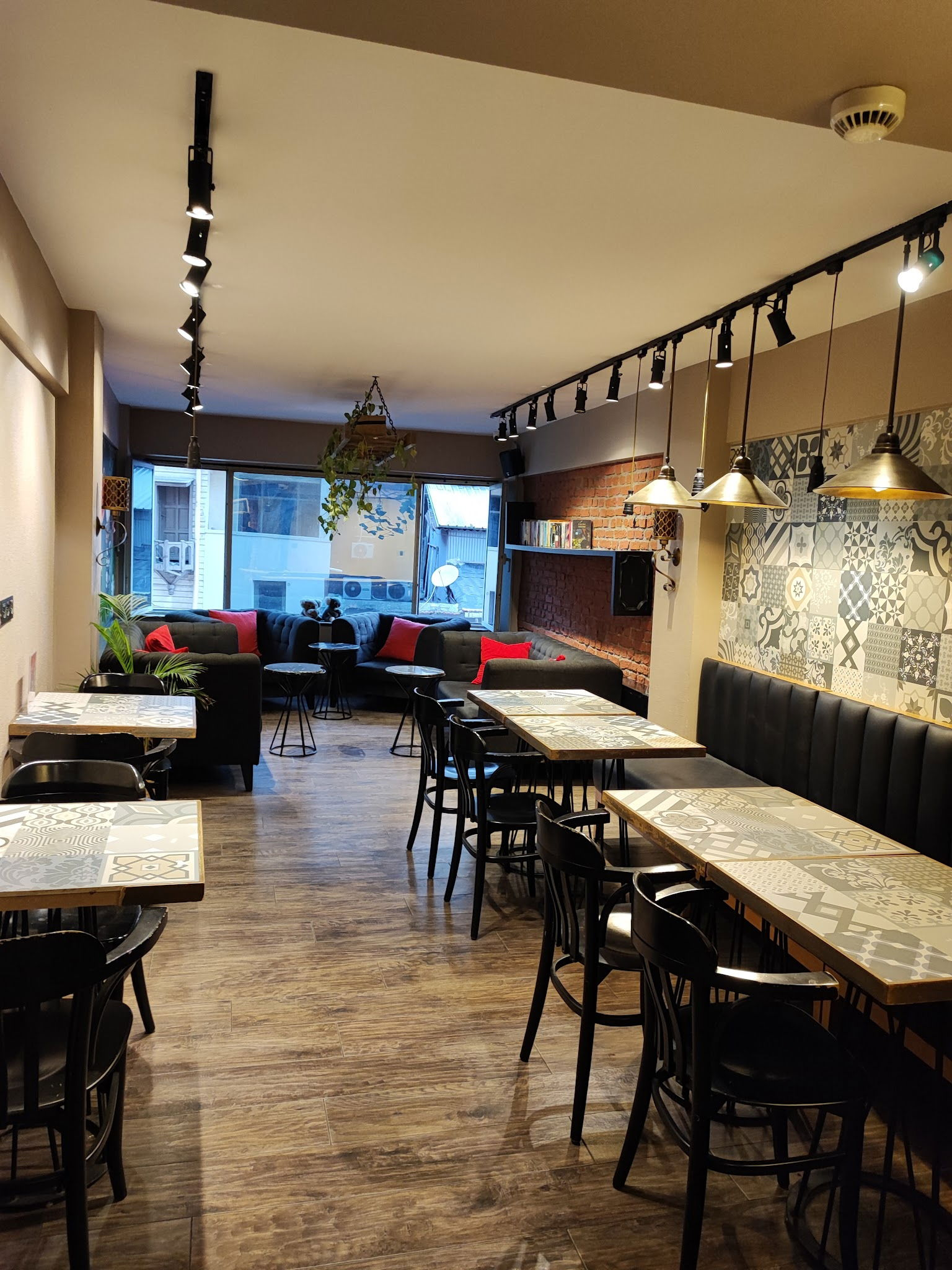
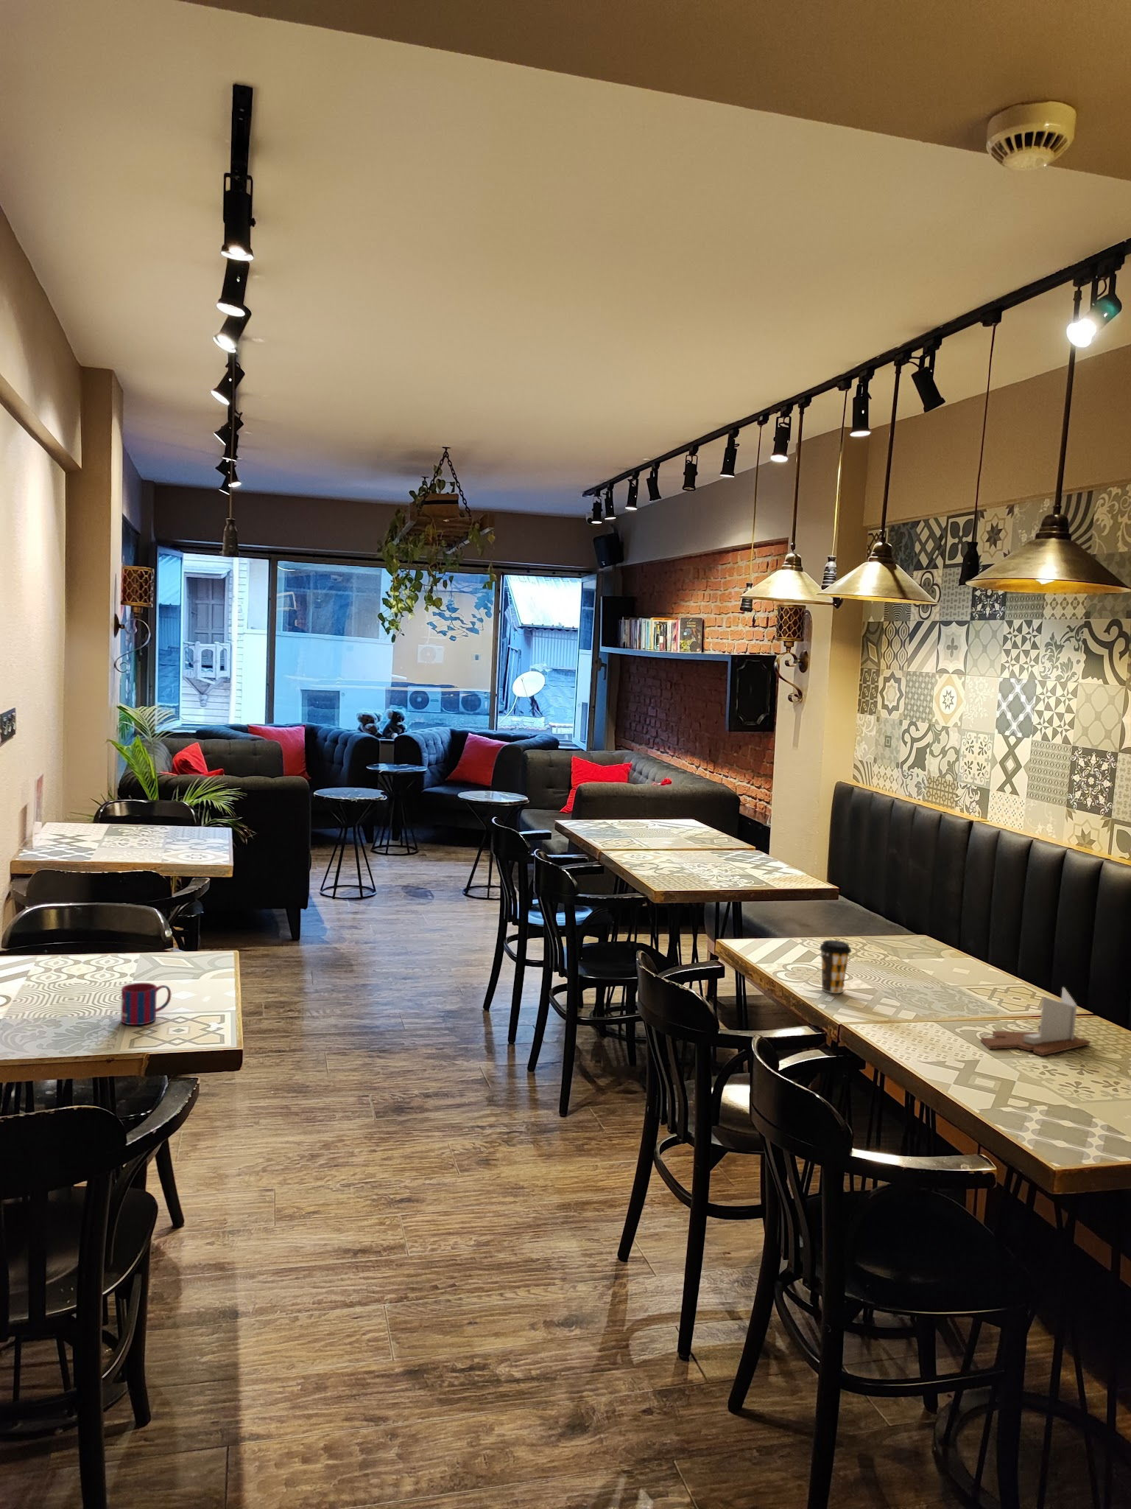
+ coffee cup (834, 967)
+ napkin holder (1041, 1016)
+ mug (146, 1002)
